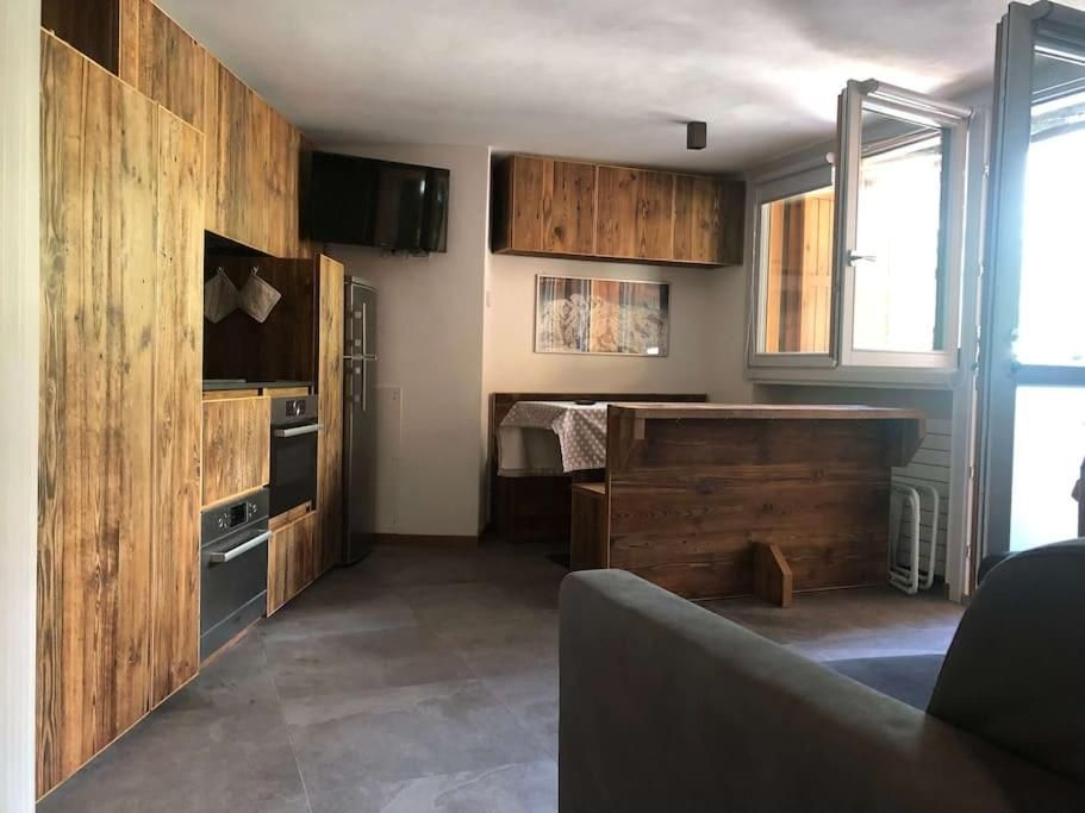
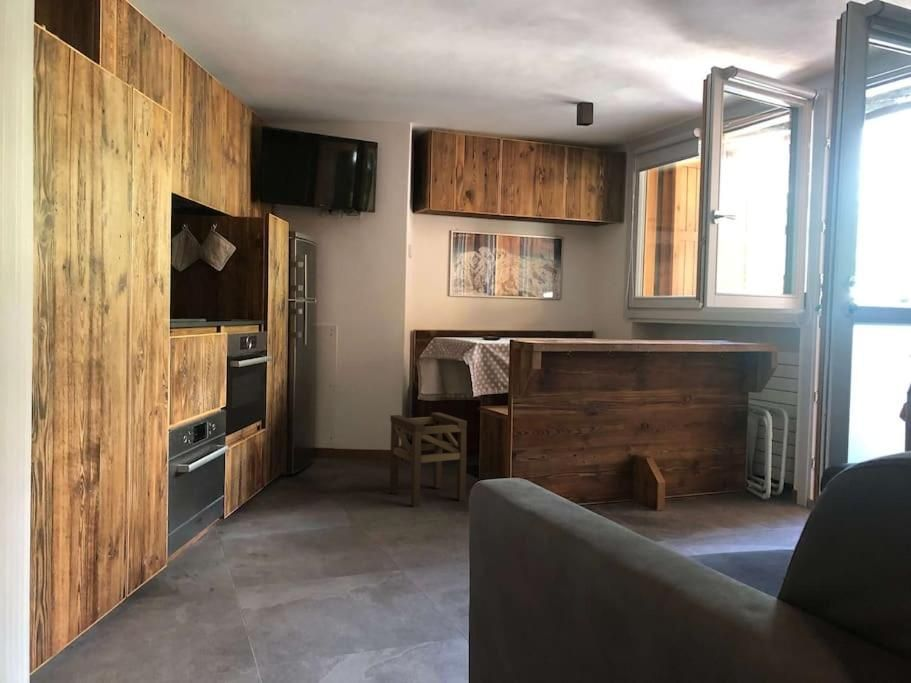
+ stool (427, 457)
